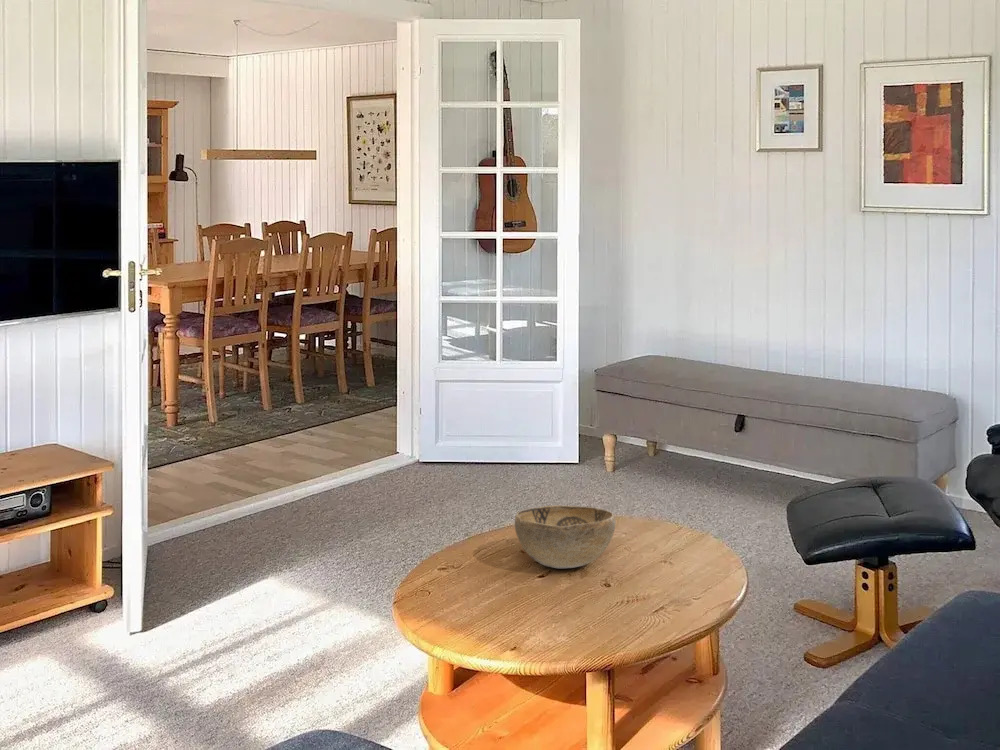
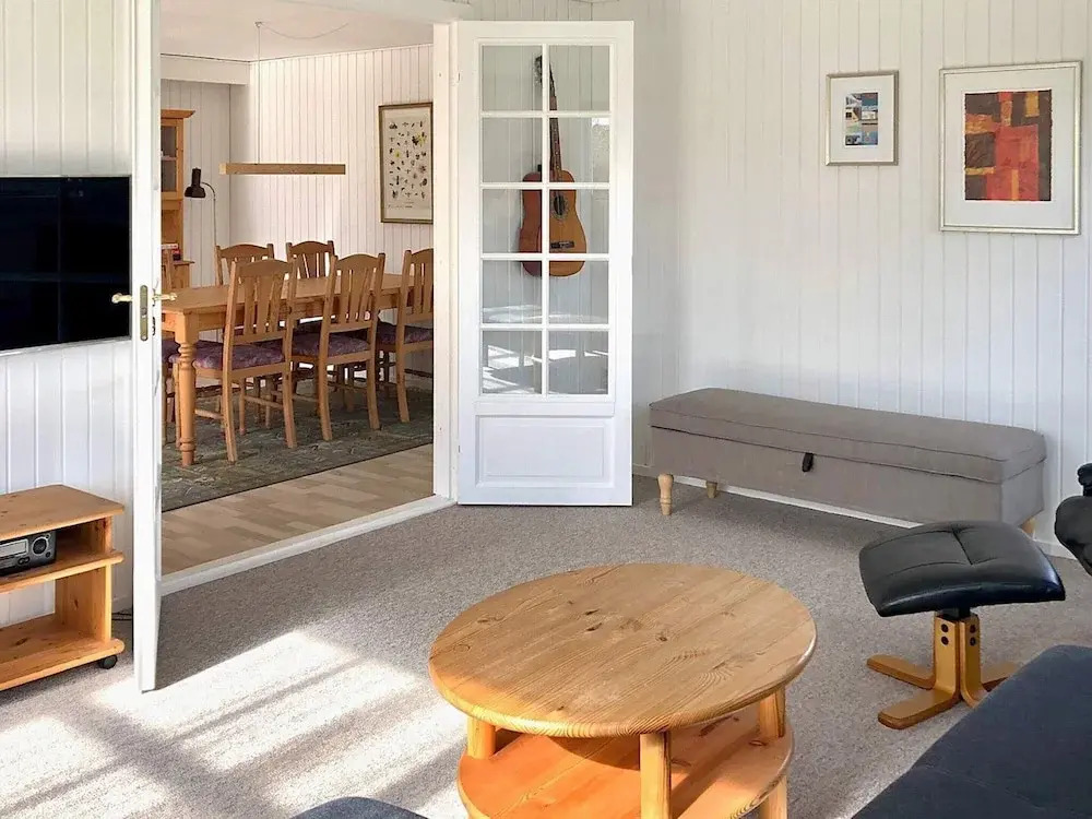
- decorative bowl (564, 539)
